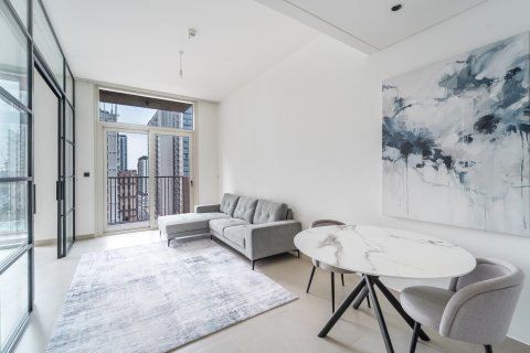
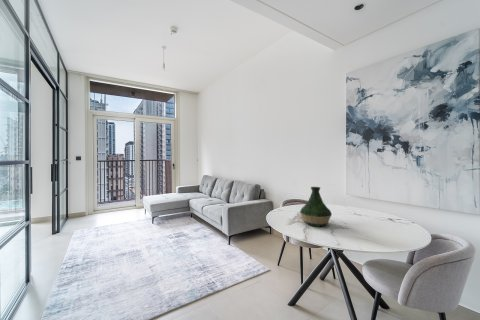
+ vase (315, 205)
